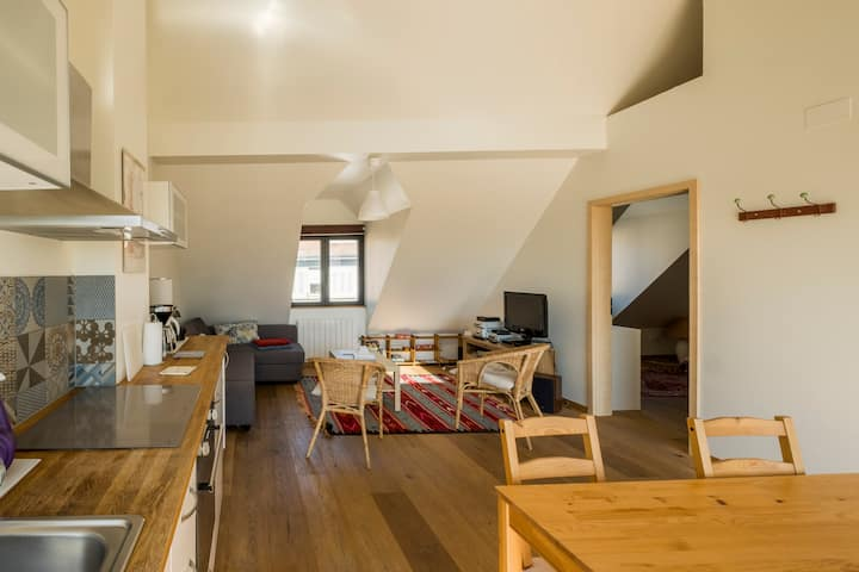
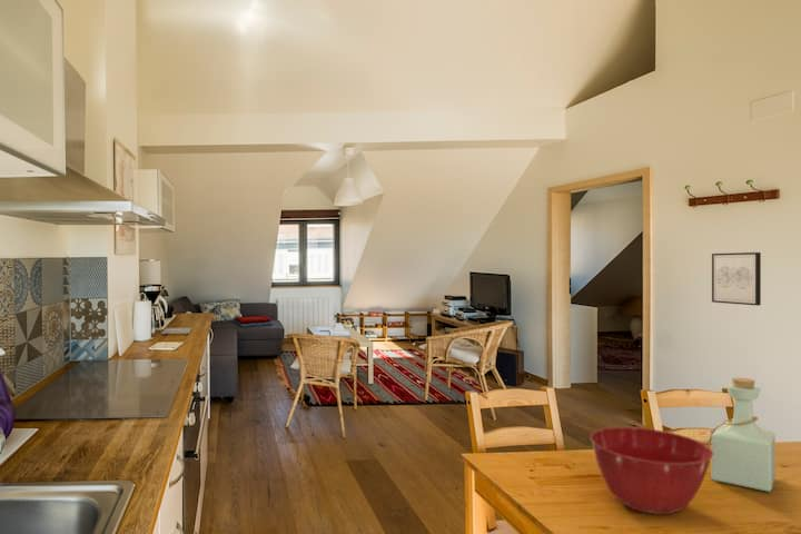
+ mixing bowl (649, 472)
+ wall art (734, 278)
+ bottle (738, 428)
